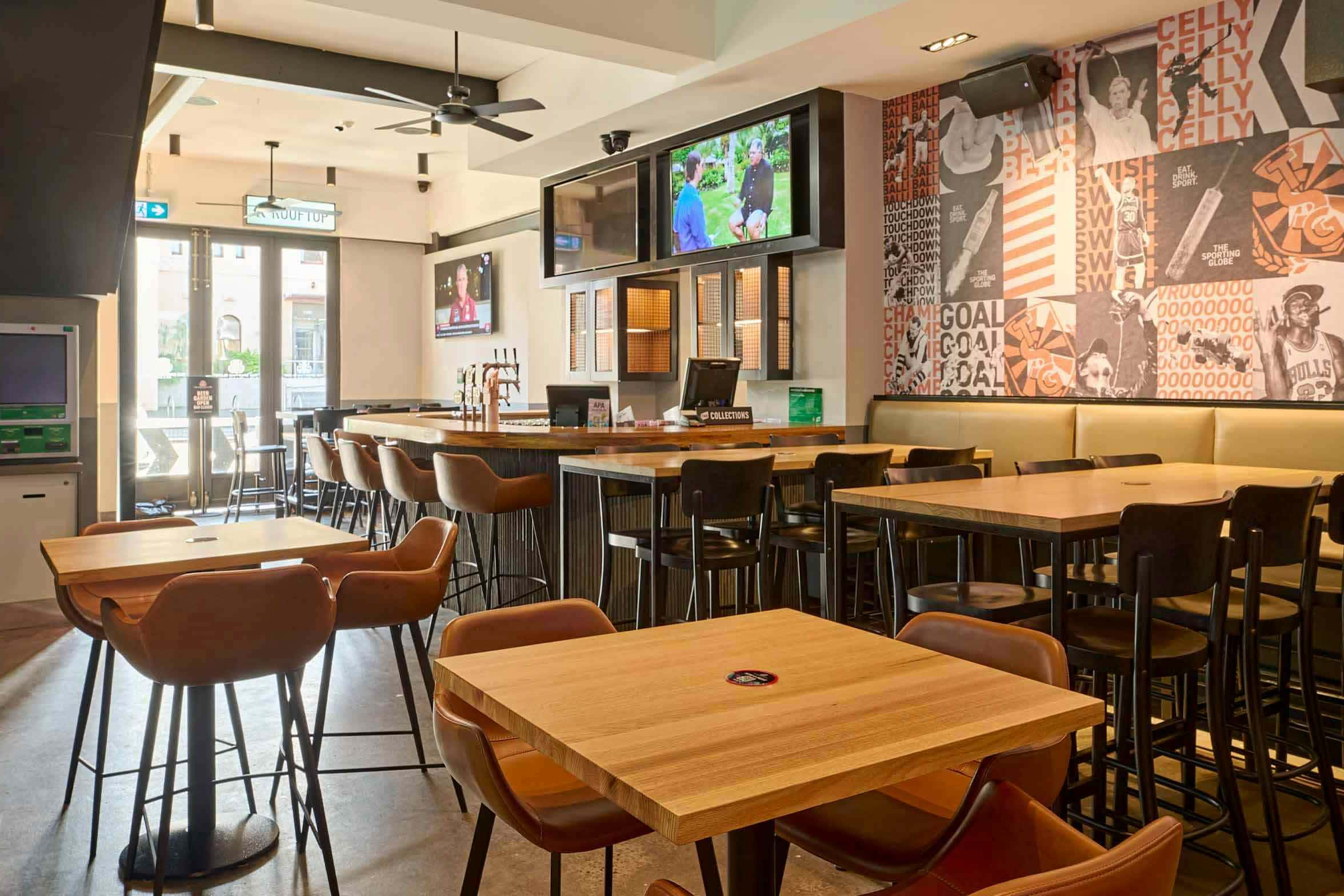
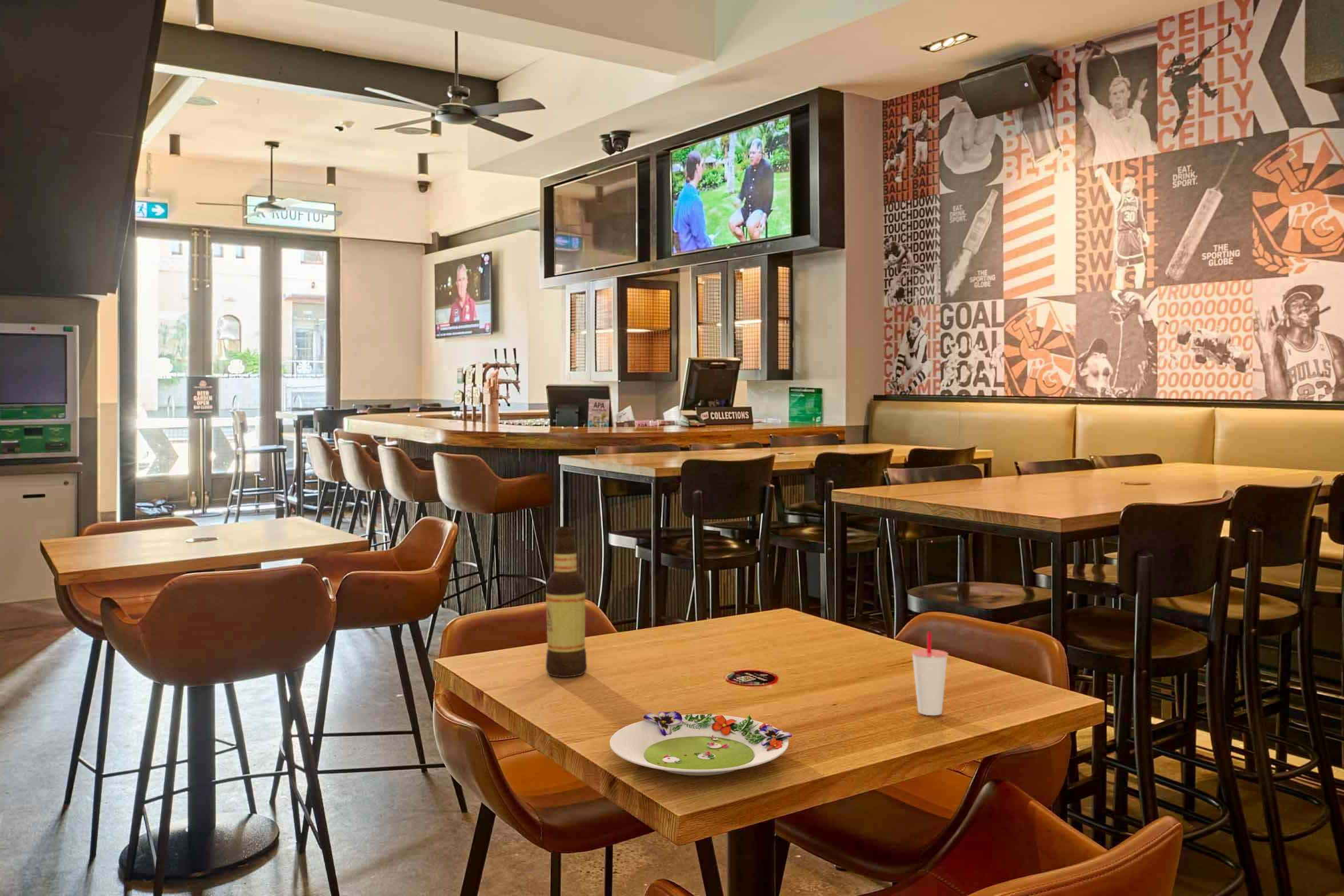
+ bottle (566, 599)
+ cup (930, 672)
+ salad plate (699, 745)
